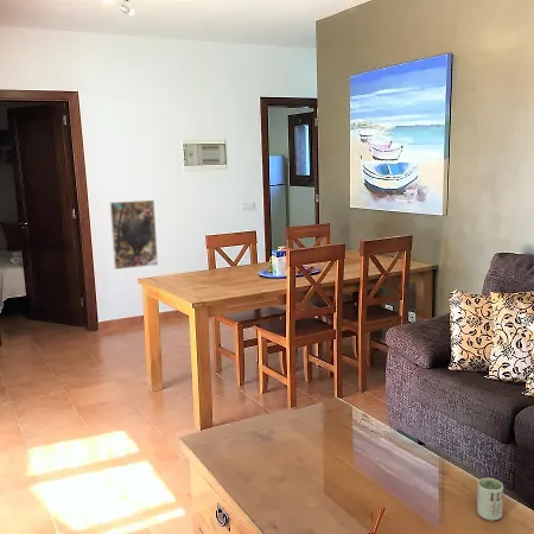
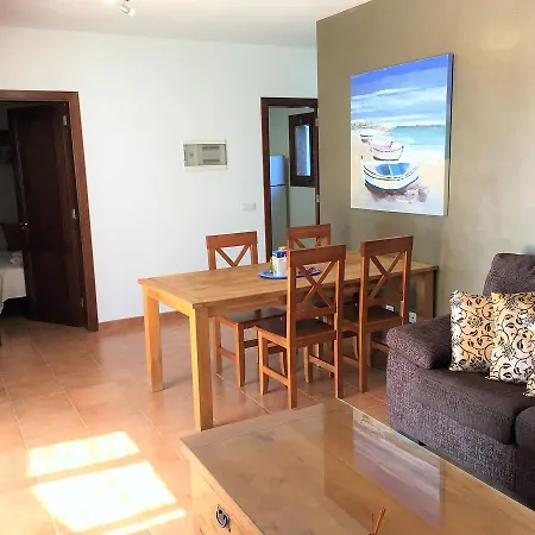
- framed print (134, 234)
- cup (489, 500)
